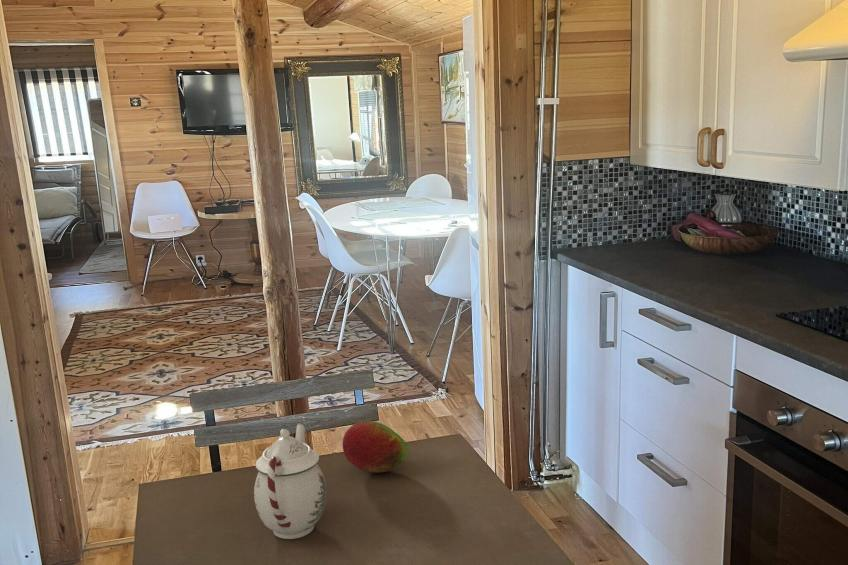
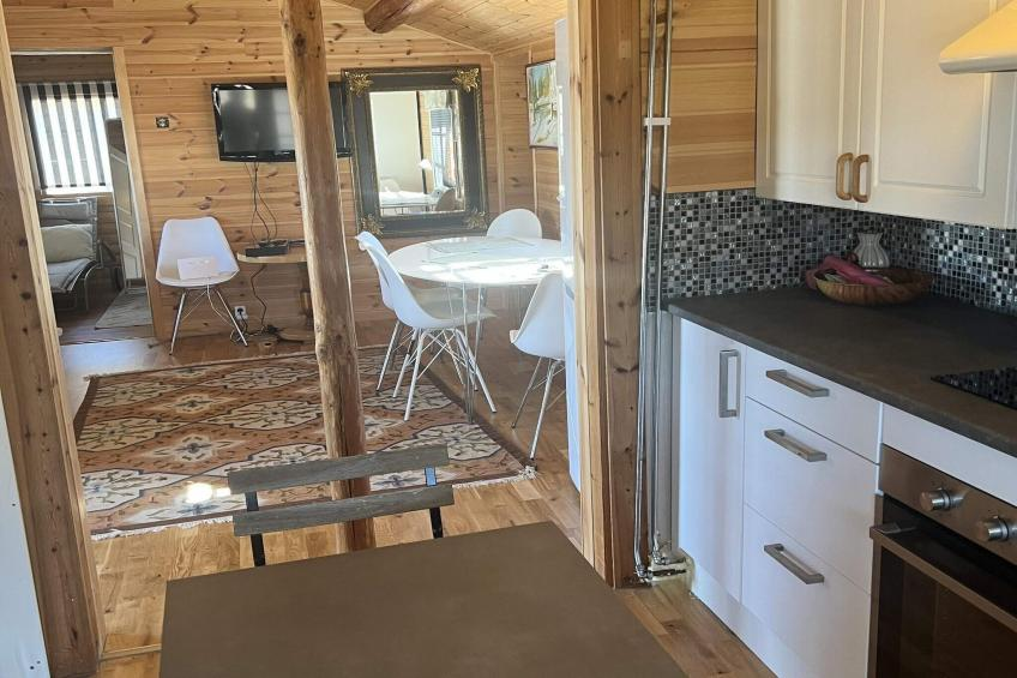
- teapot (289, 478)
- fruit (374, 446)
